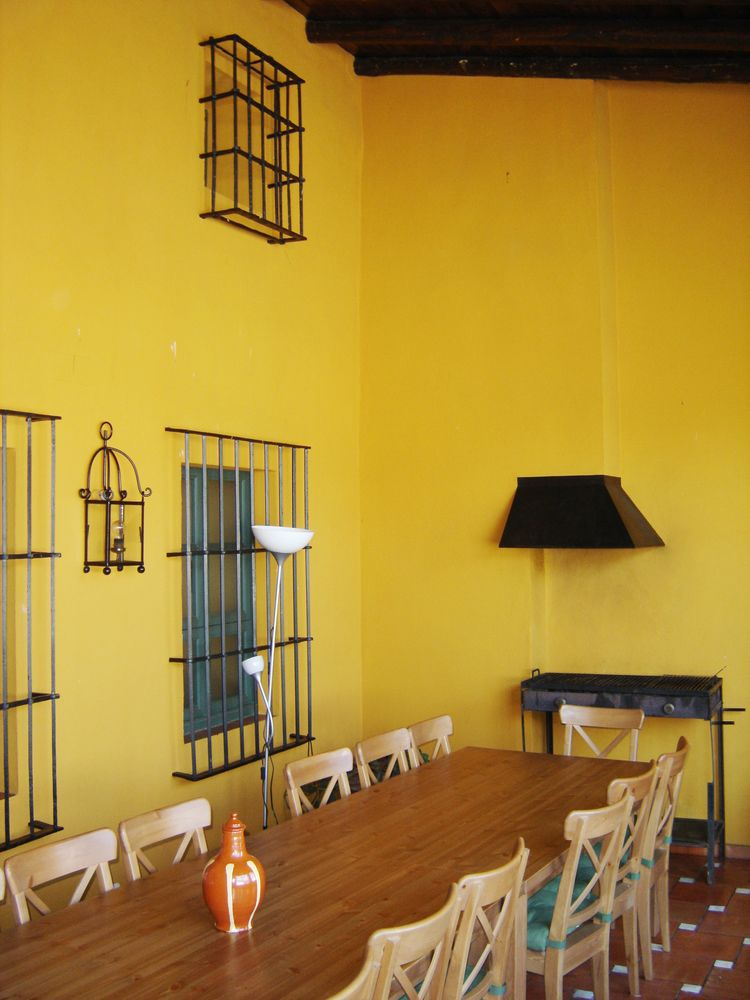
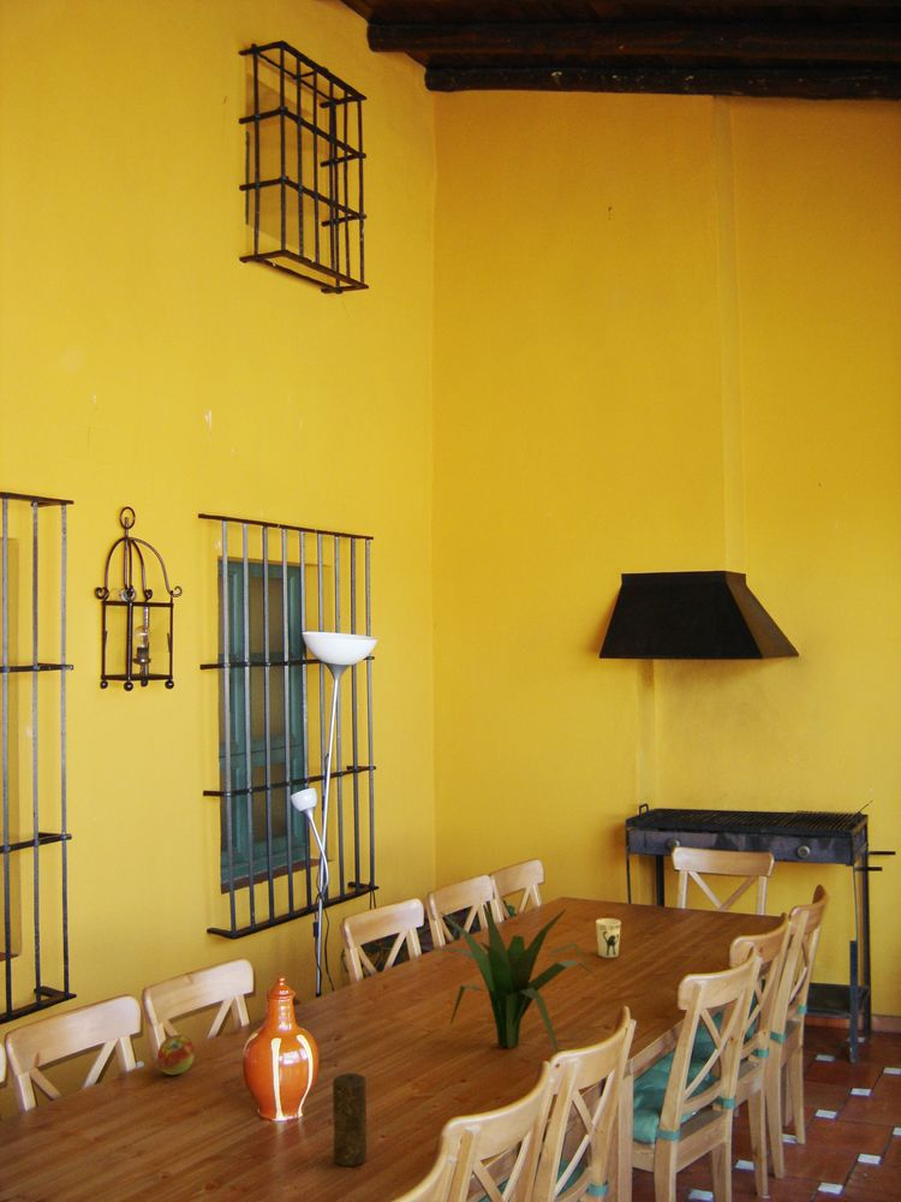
+ candle (350, 1119)
+ plant (511, 983)
+ cup (608, 938)
+ fruit (175, 1054)
